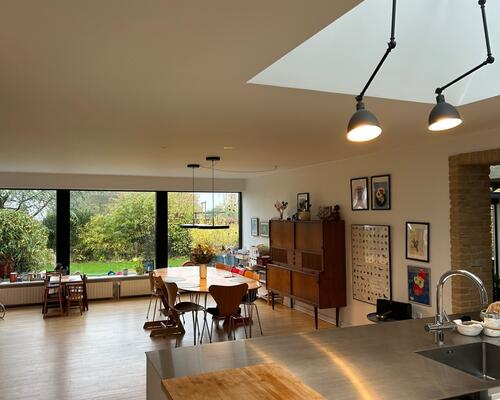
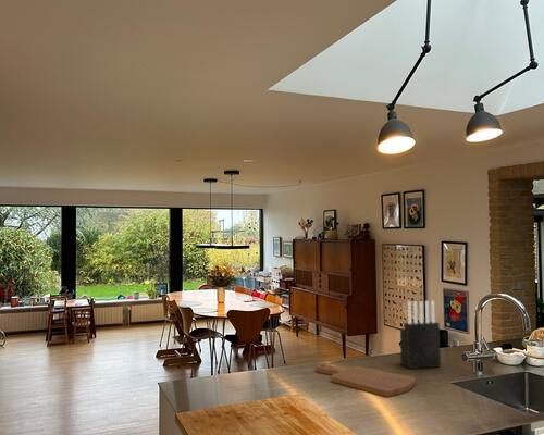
+ cutting board (367, 378)
+ knife block (418, 332)
